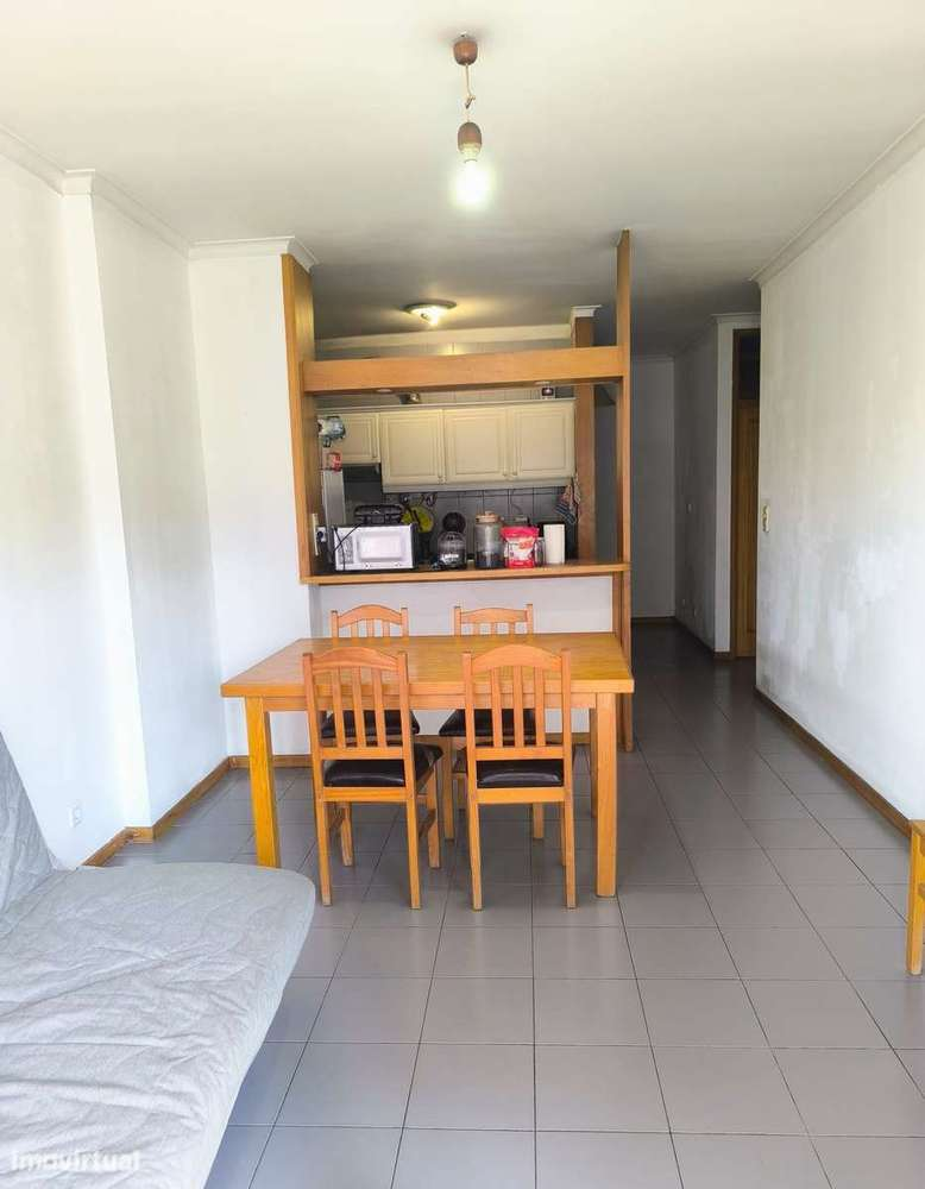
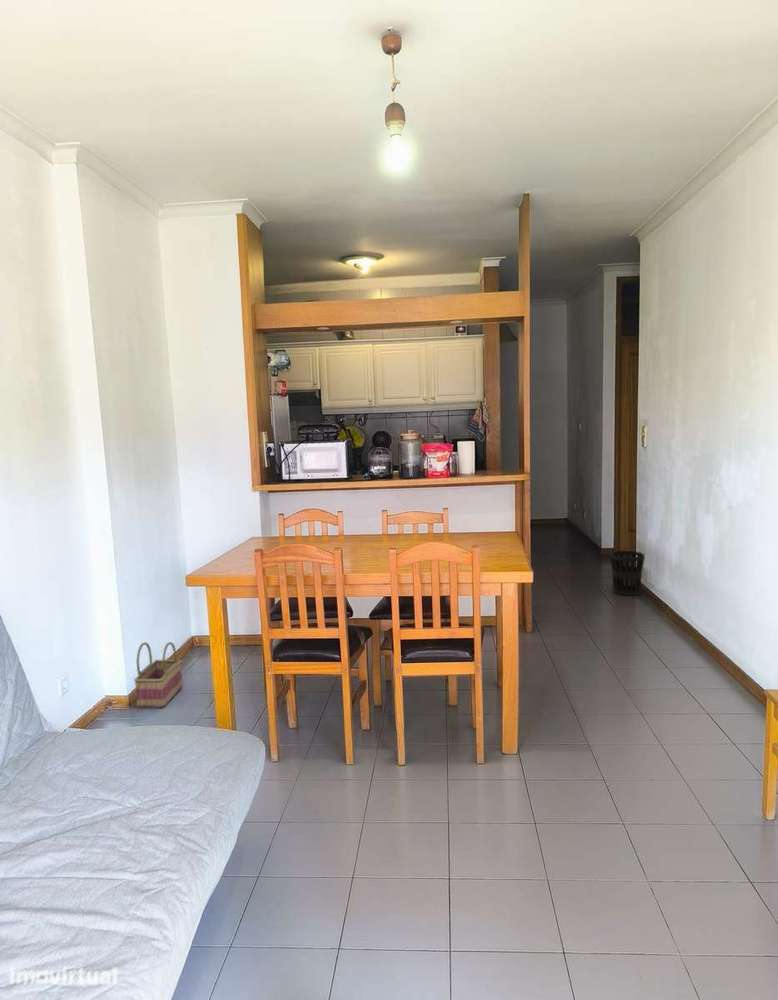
+ basket (158, 670)
+ wastebasket (626, 573)
